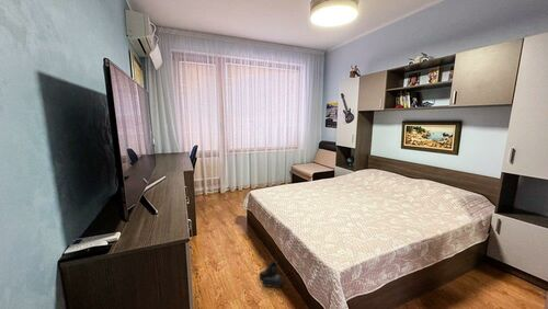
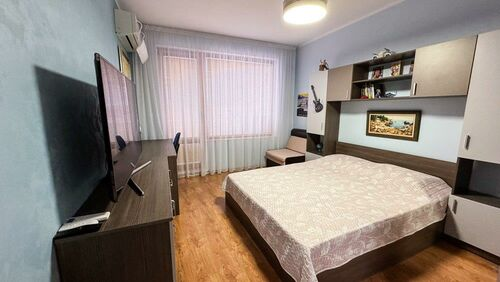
- boots (272, 274)
